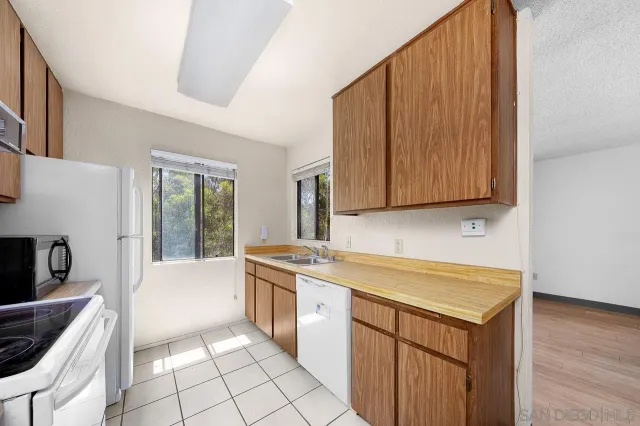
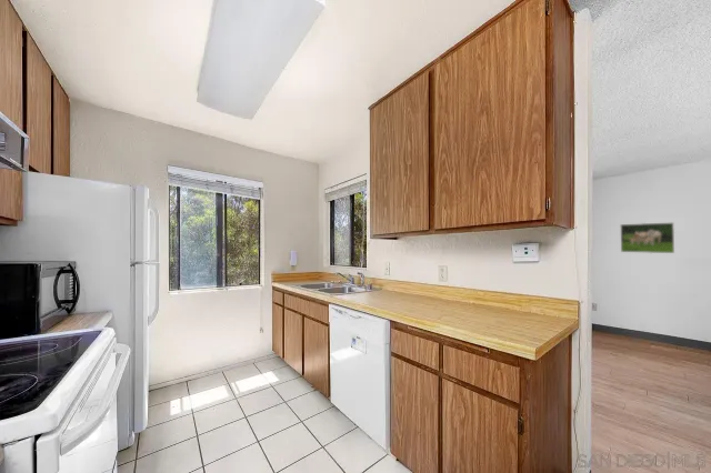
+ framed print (645, 238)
